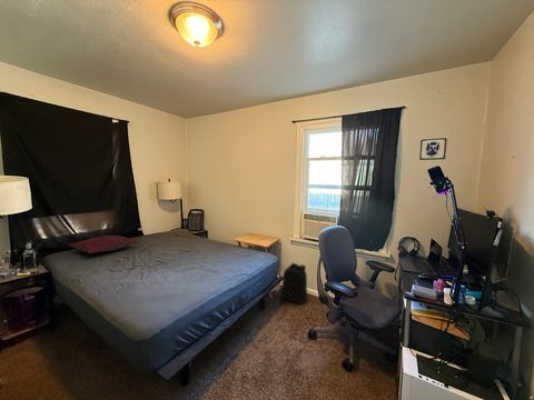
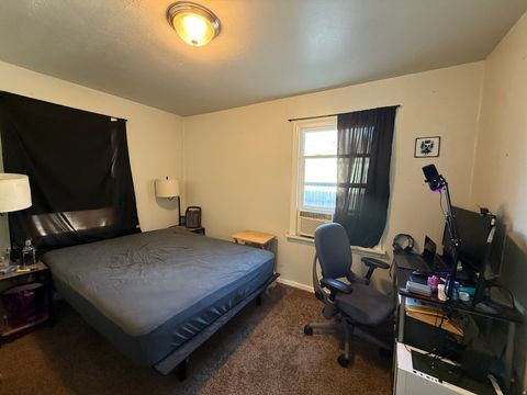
- pillow (105, 243)
- backpack (295, 280)
